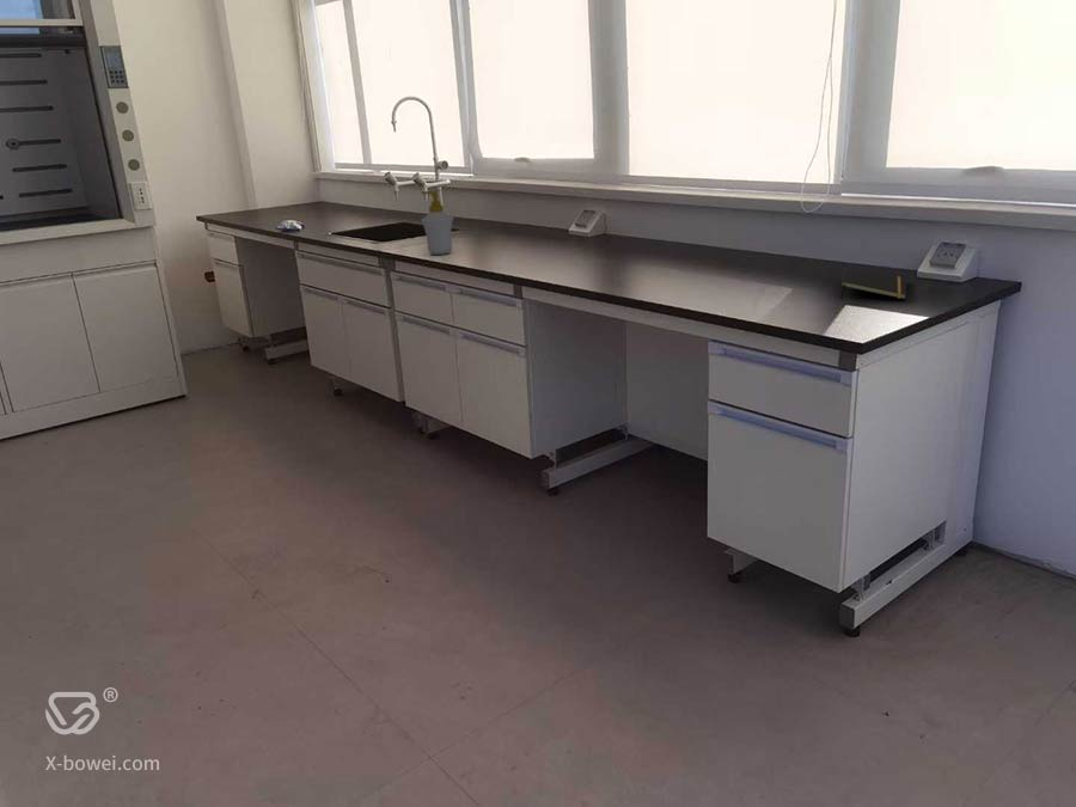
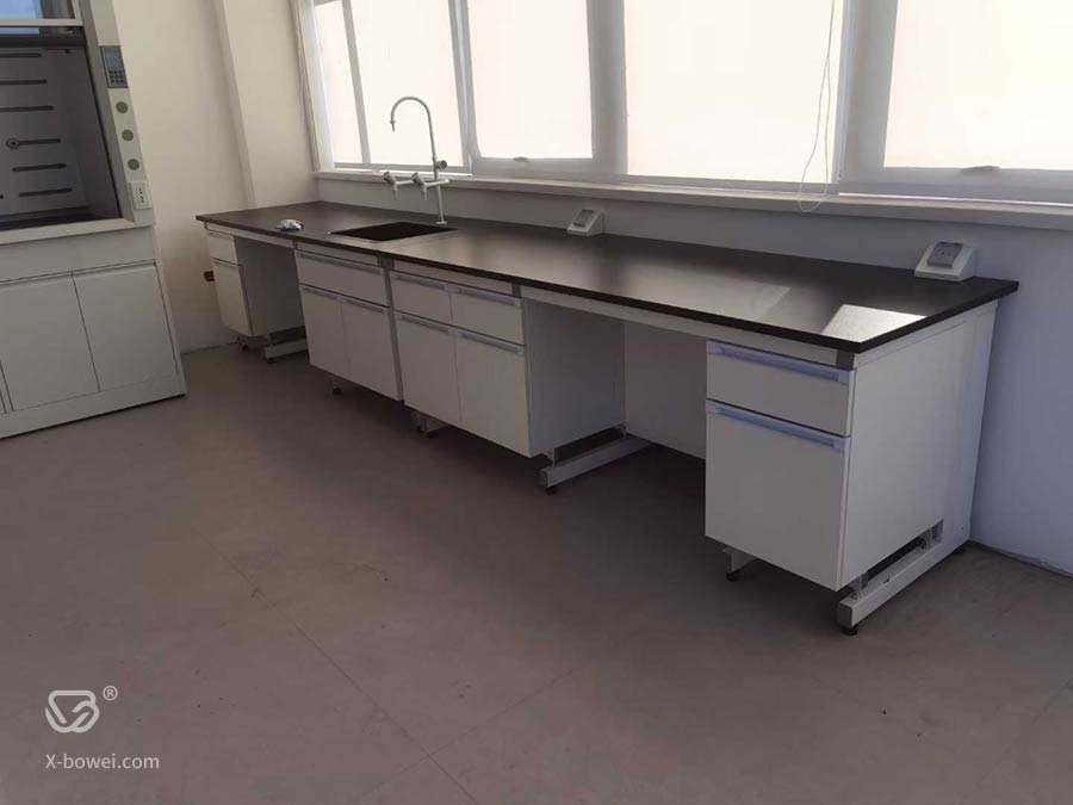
- notepad (874, 281)
- soap bottle (436, 221)
